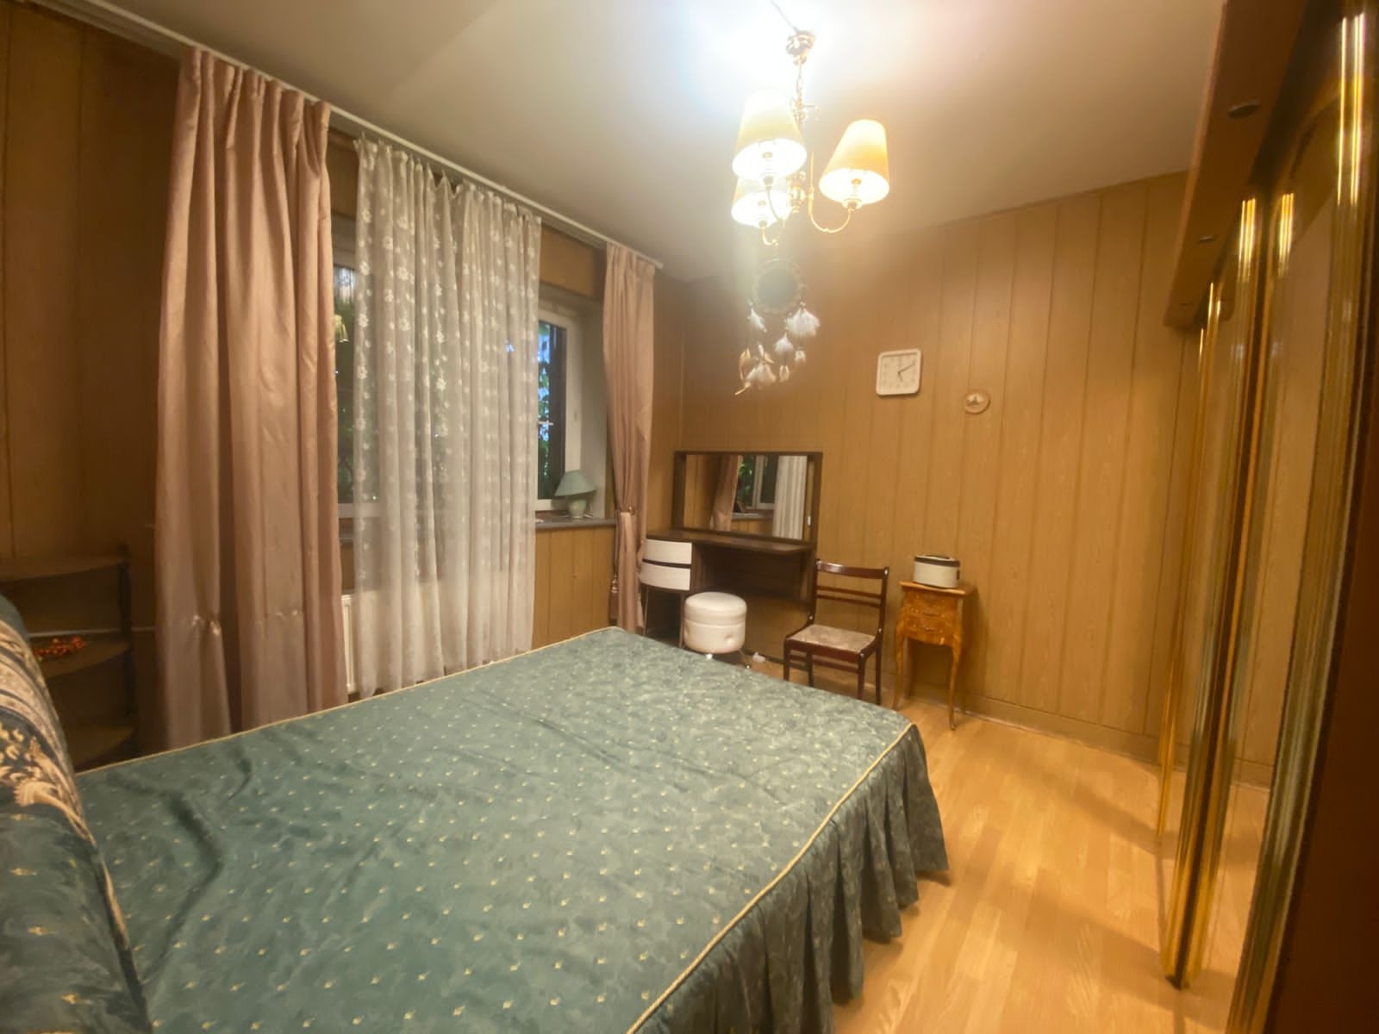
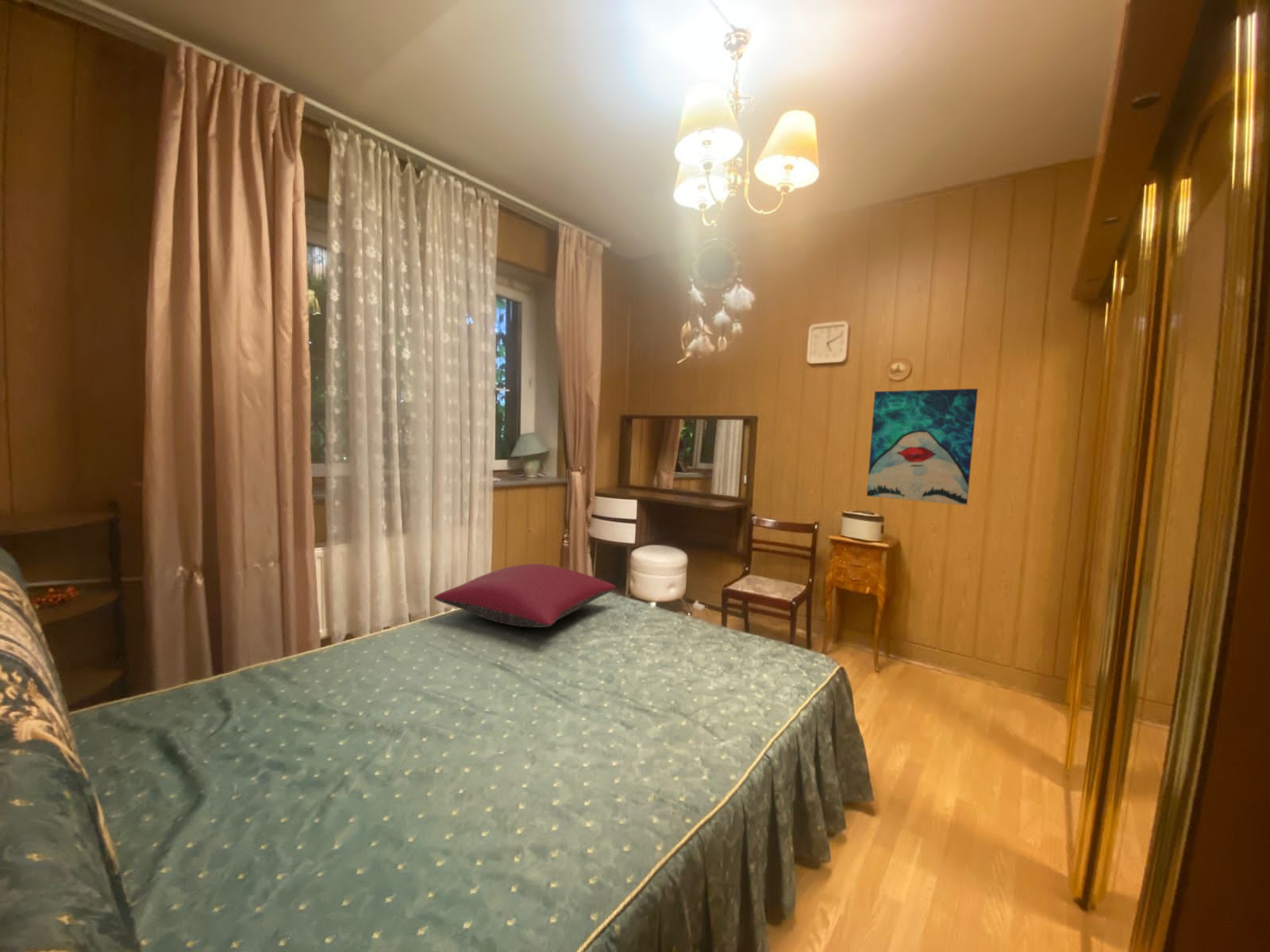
+ wall art (918, 445)
+ pillow (530, 591)
